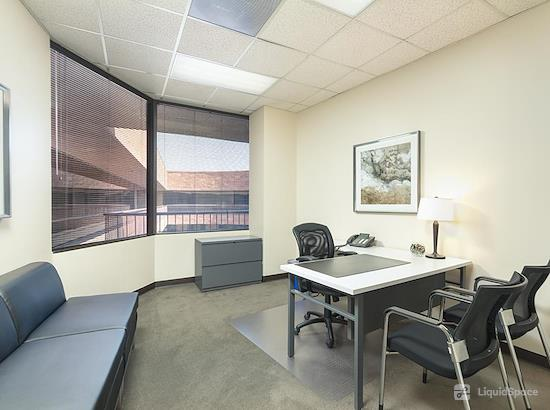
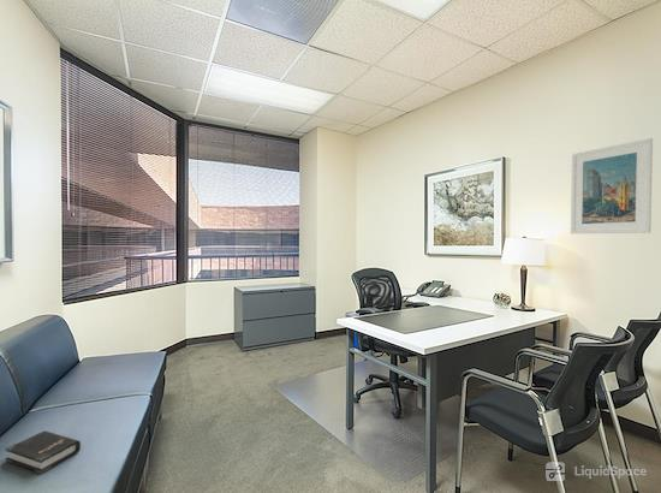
+ hardback book (43, 450)
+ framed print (608, 190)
